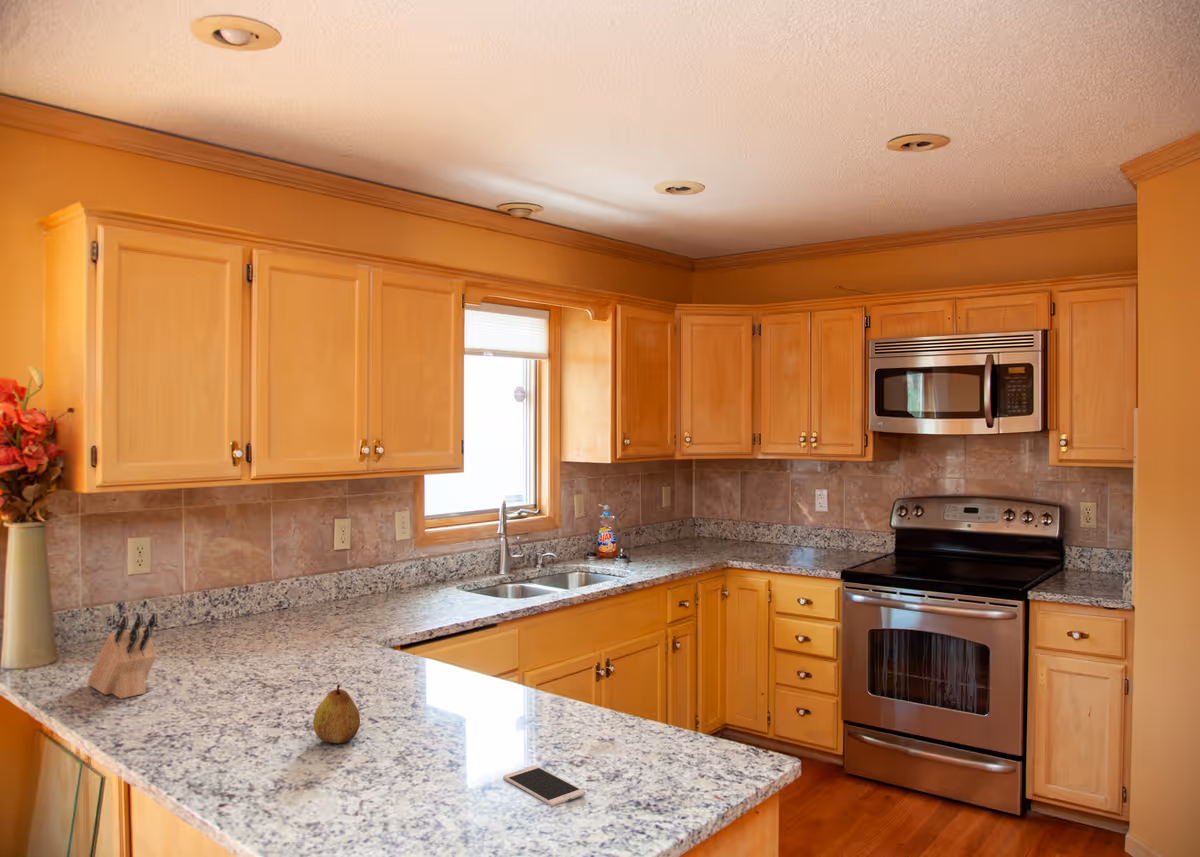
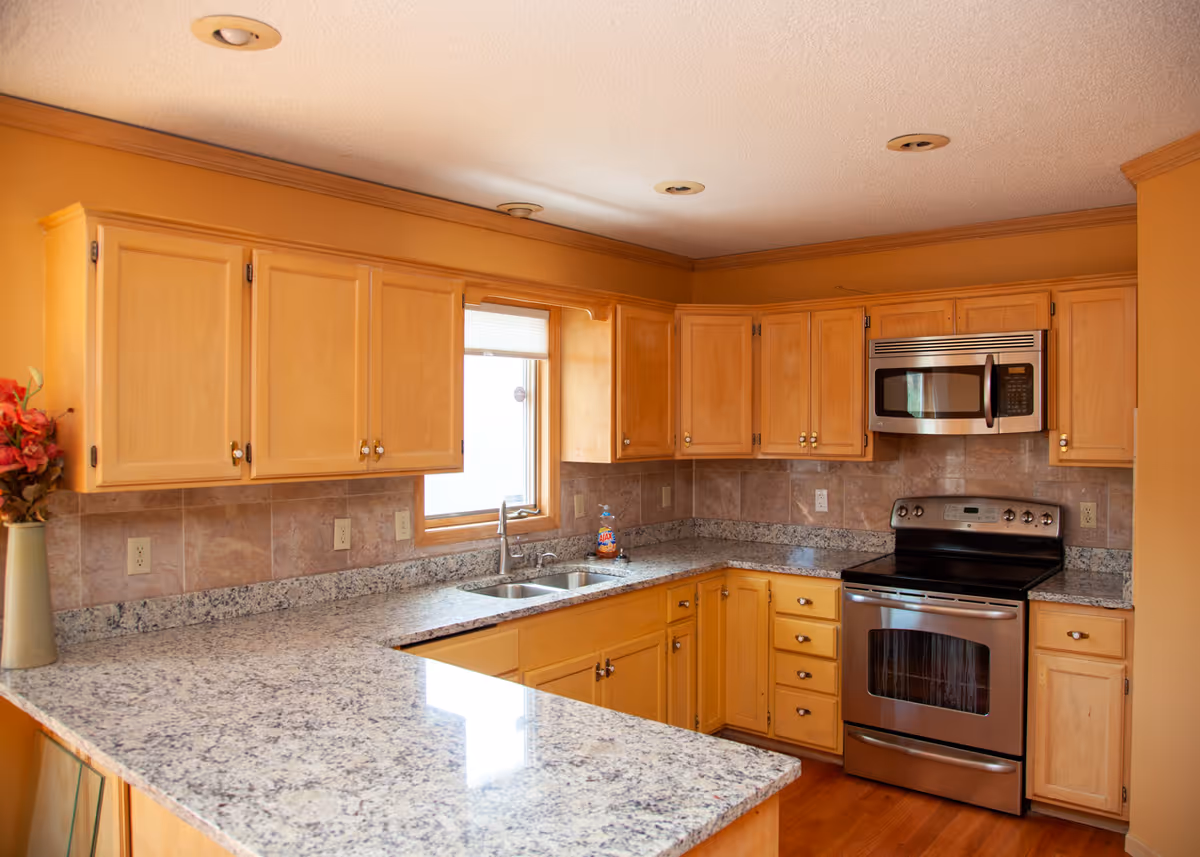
- knife block (124, 649)
- smartphone (543, 785)
- fruit (336, 710)
